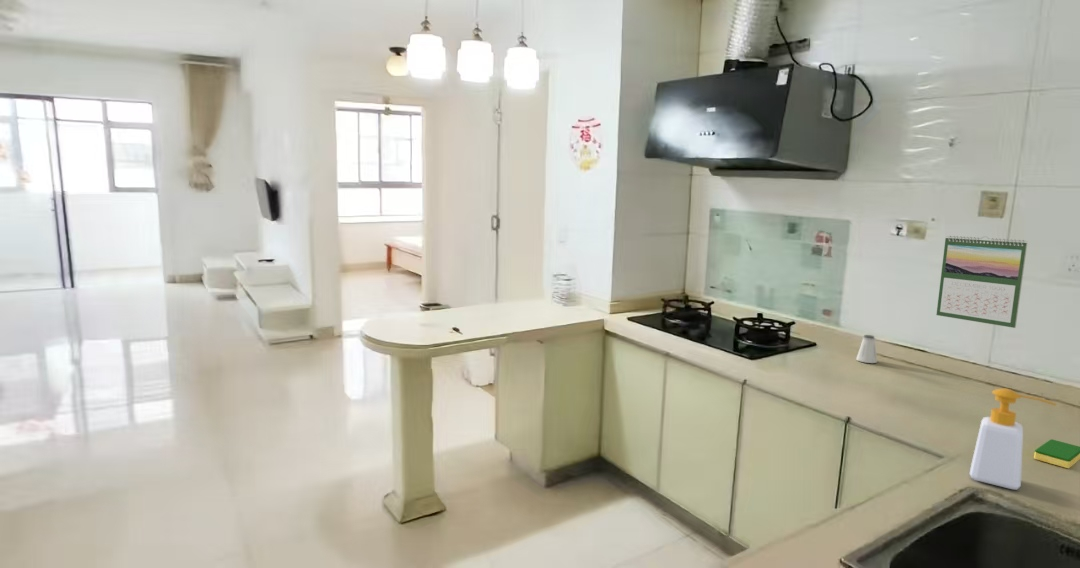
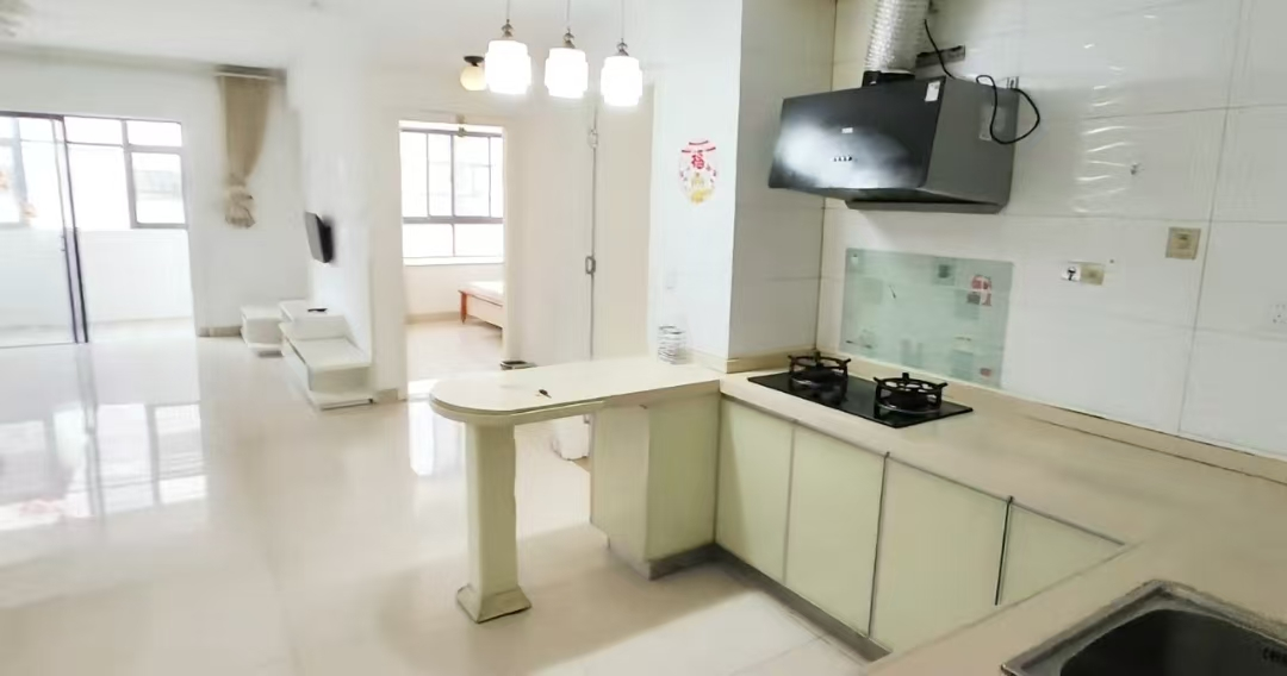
- saltshaker (867, 348)
- soap bottle (1012, 437)
- calendar (979, 279)
- dish sponge (1059, 453)
